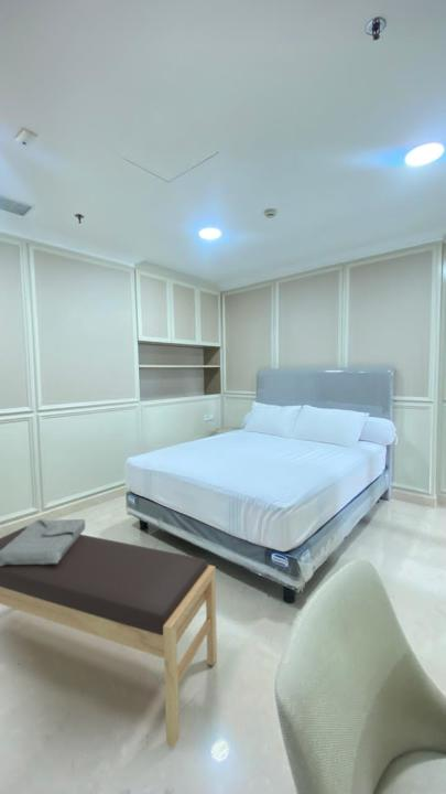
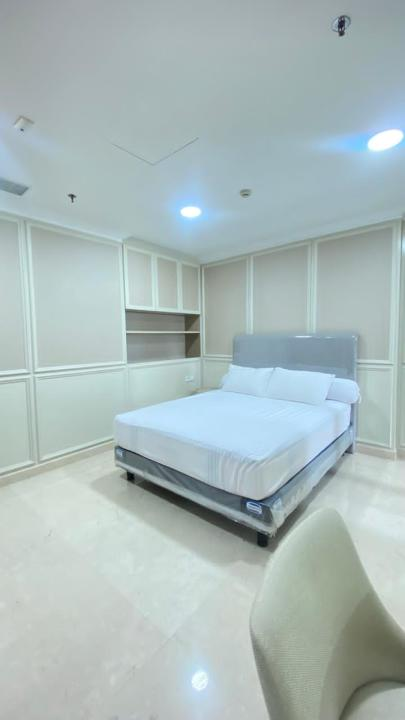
- bench (81, 607)
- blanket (41, 537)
